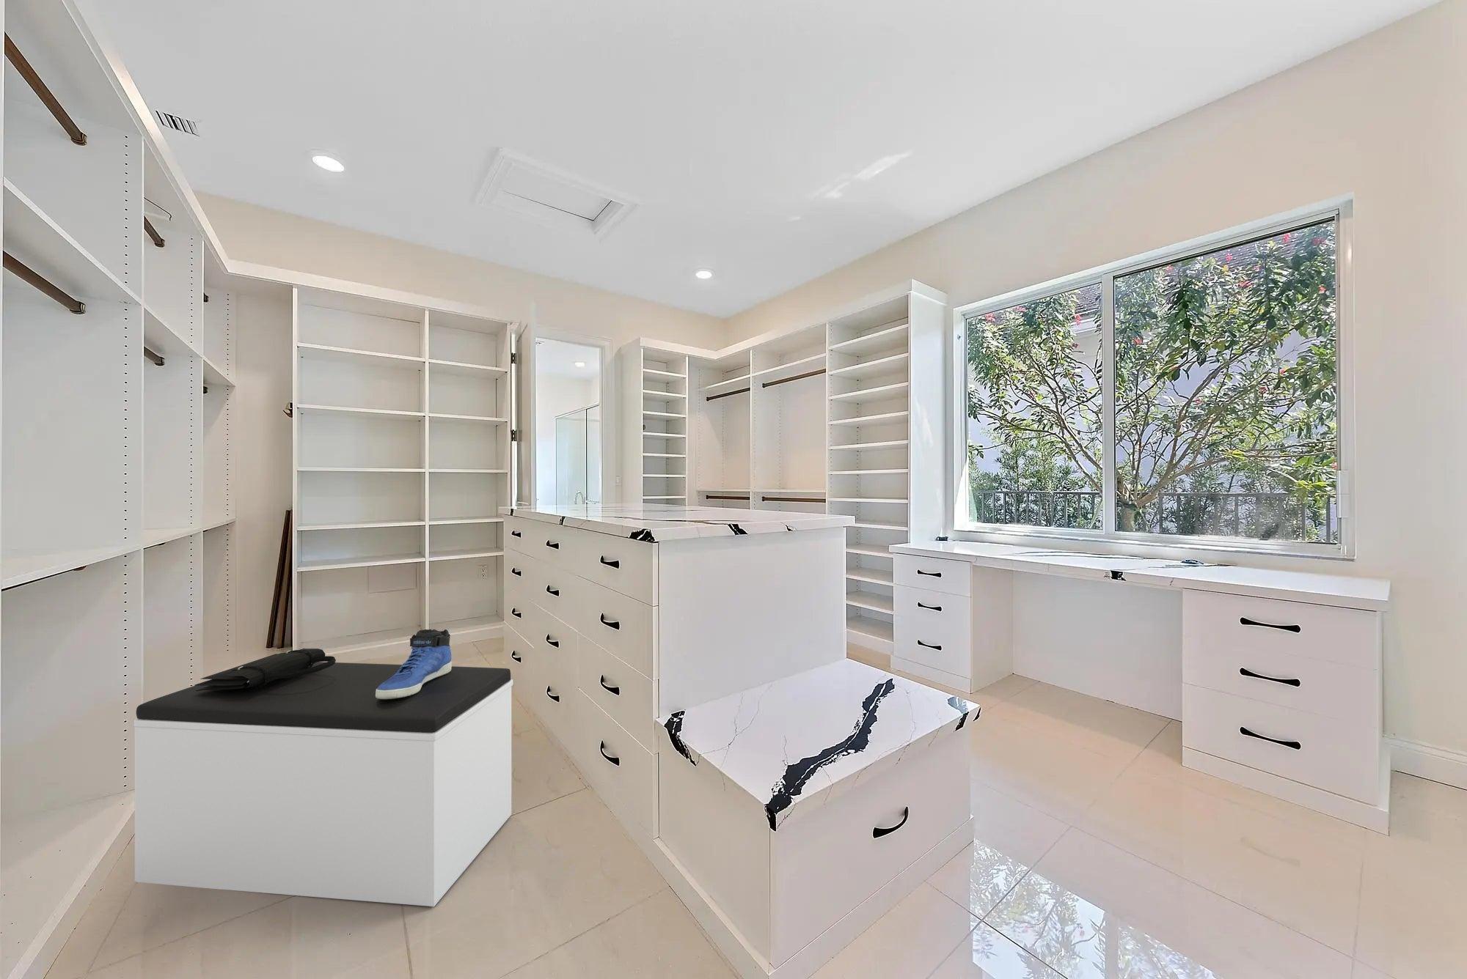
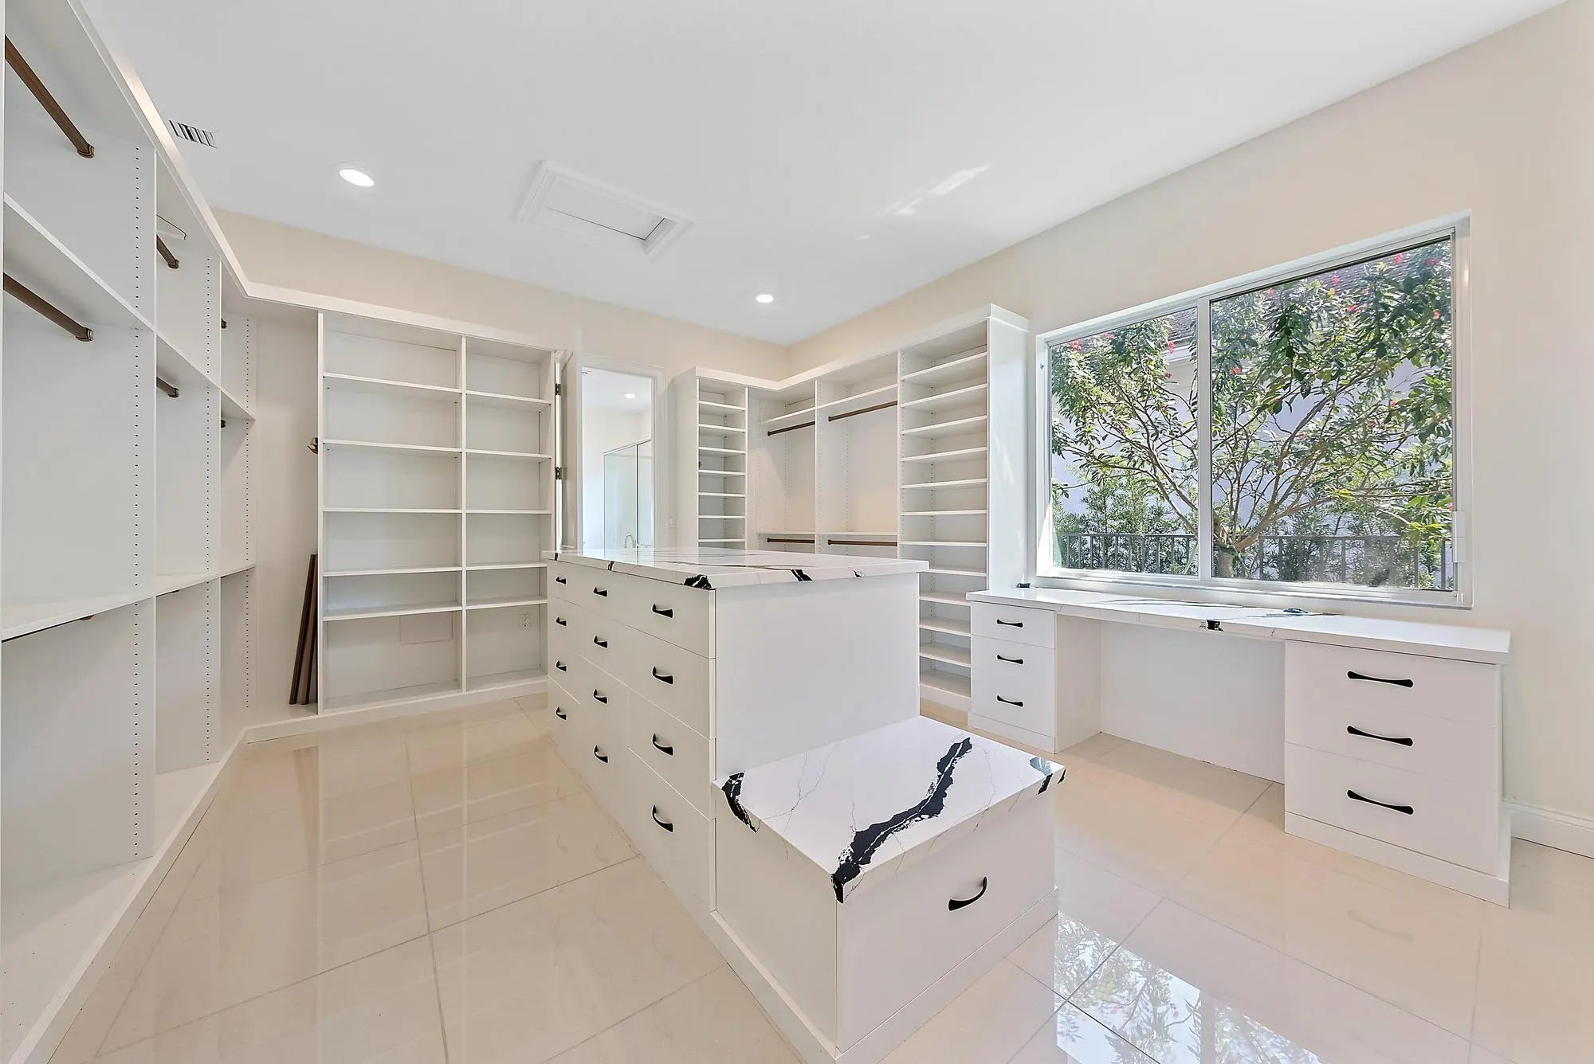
- bench (341, 764)
- sneaker (415, 658)
- handbag (282, 669)
